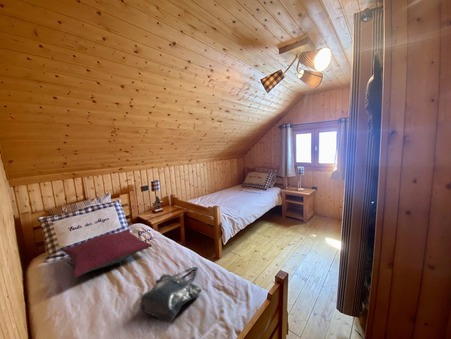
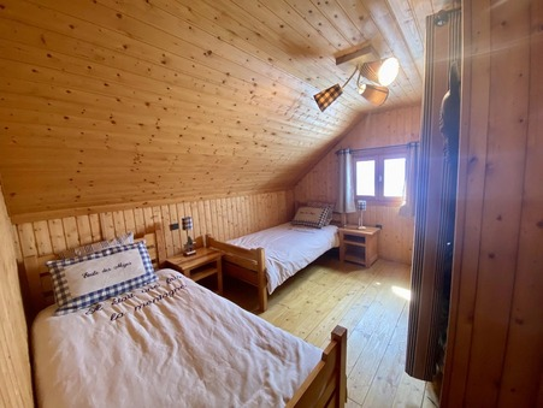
- pillow (107, 248)
- tote bag (177, 283)
